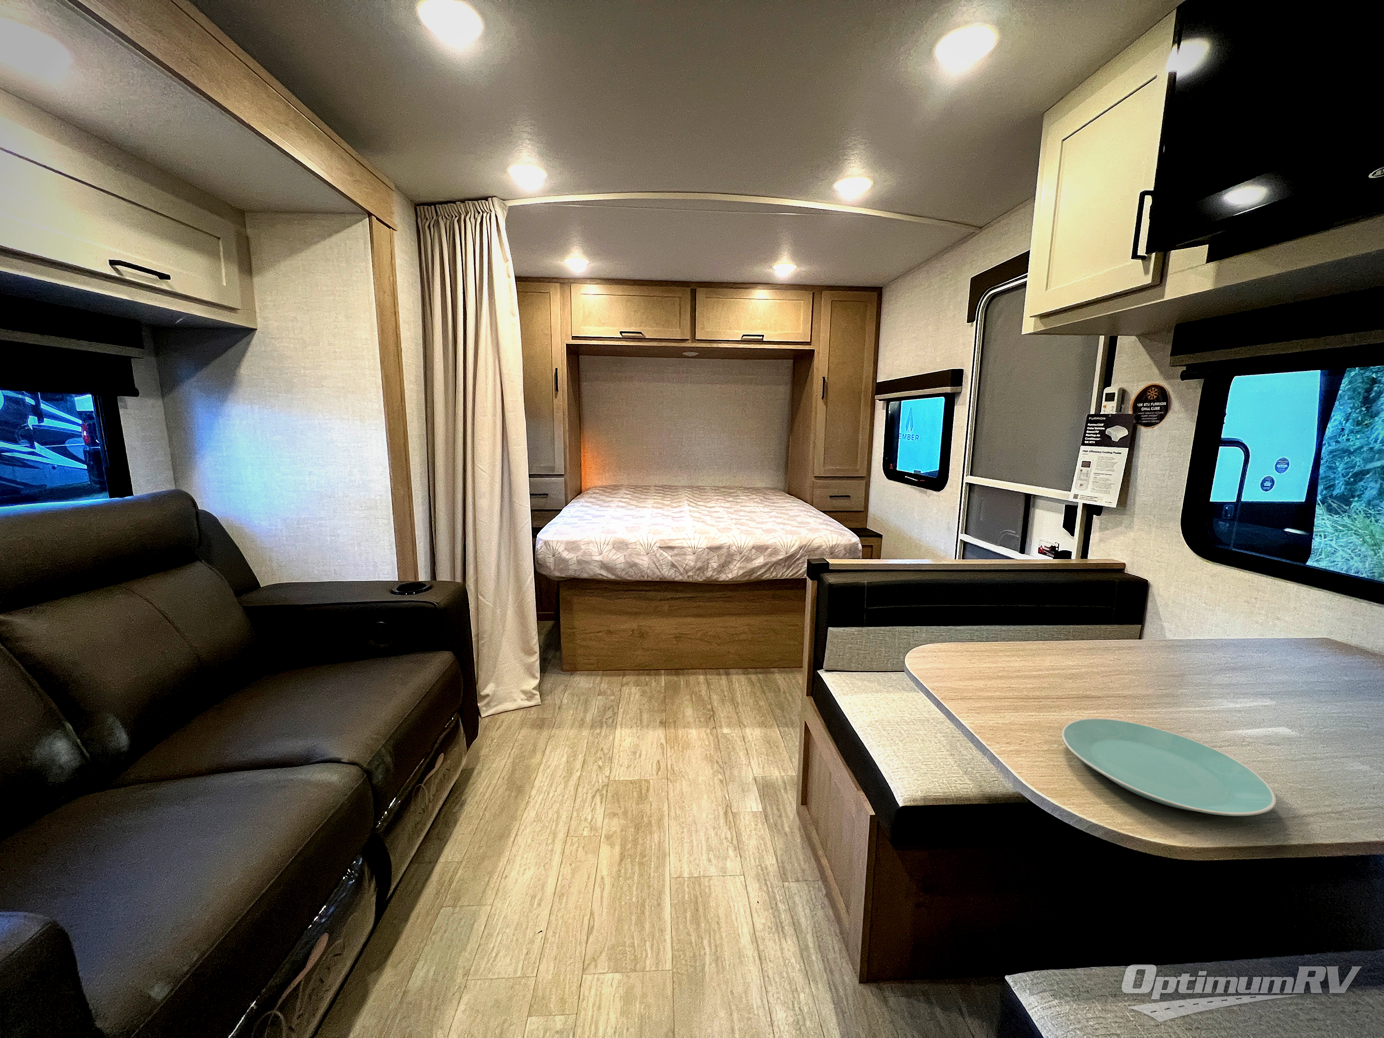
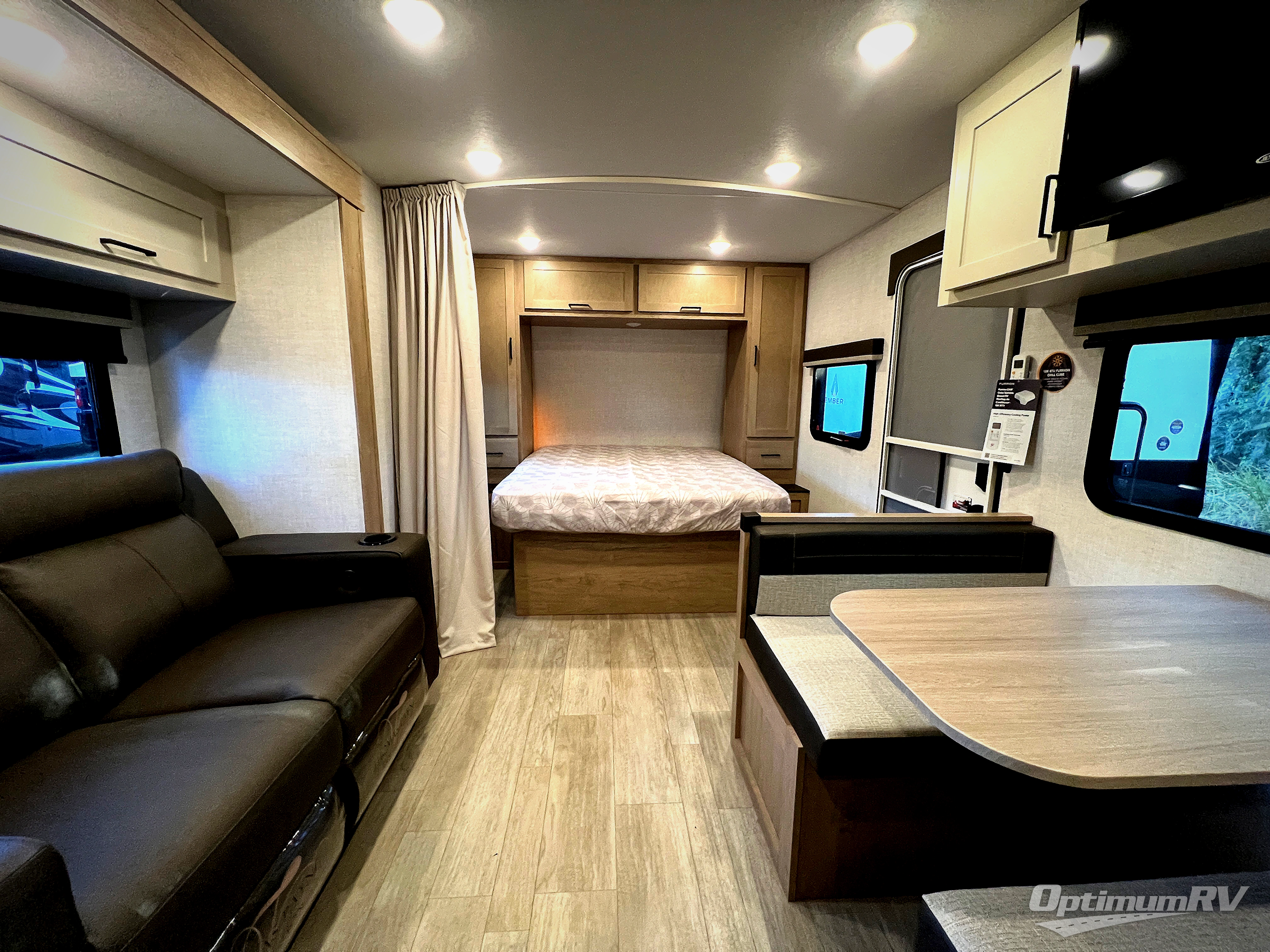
- plate (1156, 767)
